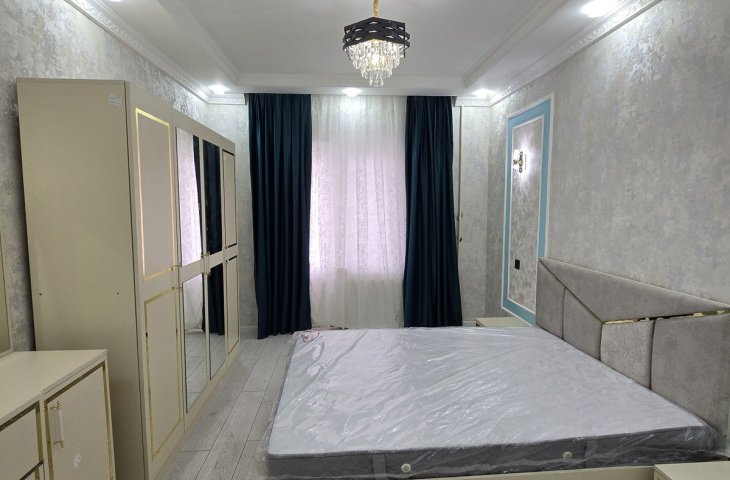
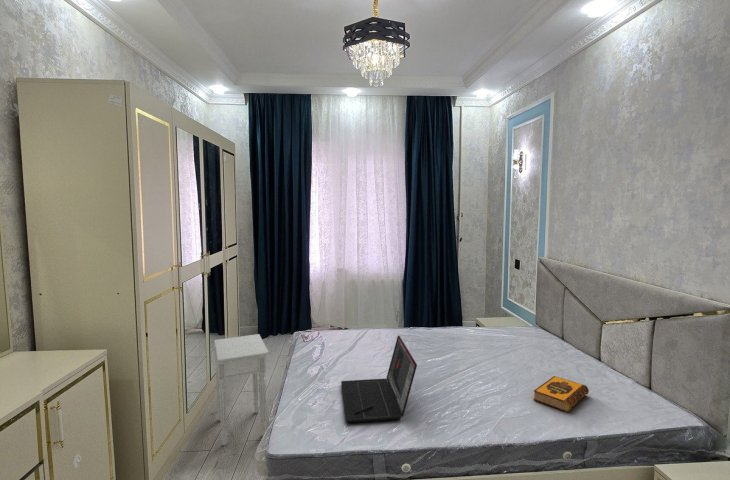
+ hardback book (561, 393)
+ laptop (375, 379)
+ nightstand (241, 375)
